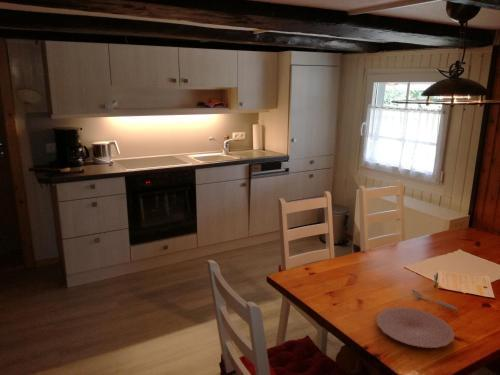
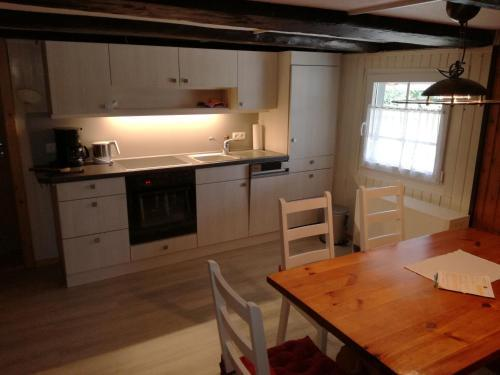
- plate (413, 328)
- spoon (433, 301)
